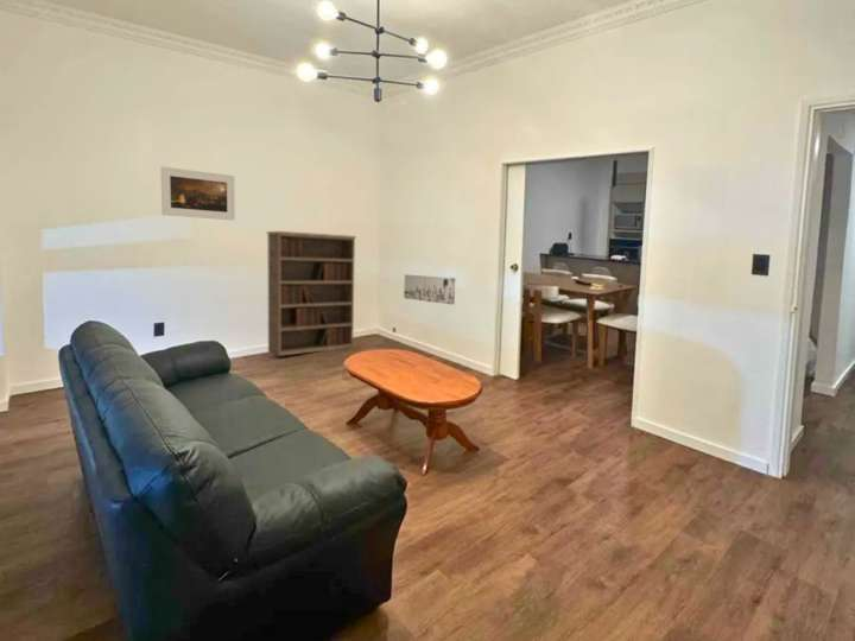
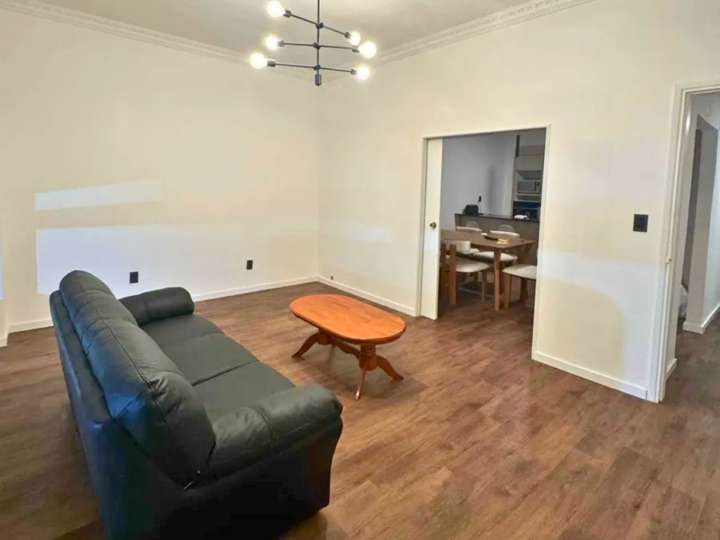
- wall art (428, 288)
- bookshelf (312, 292)
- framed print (200, 195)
